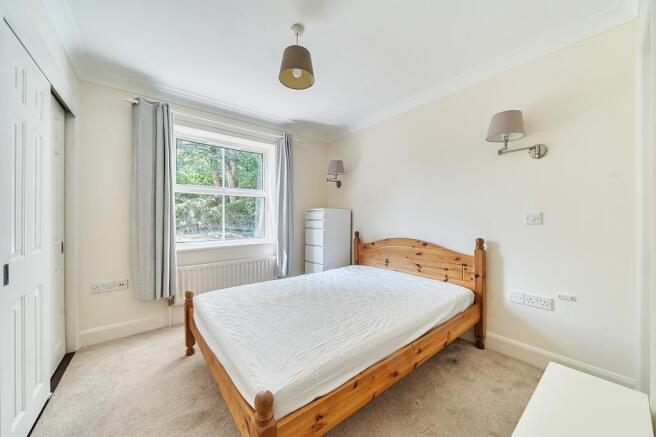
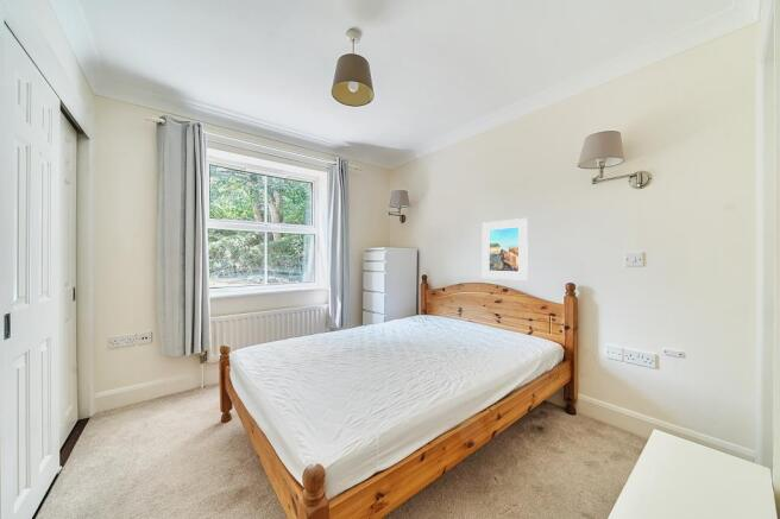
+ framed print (503, 249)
